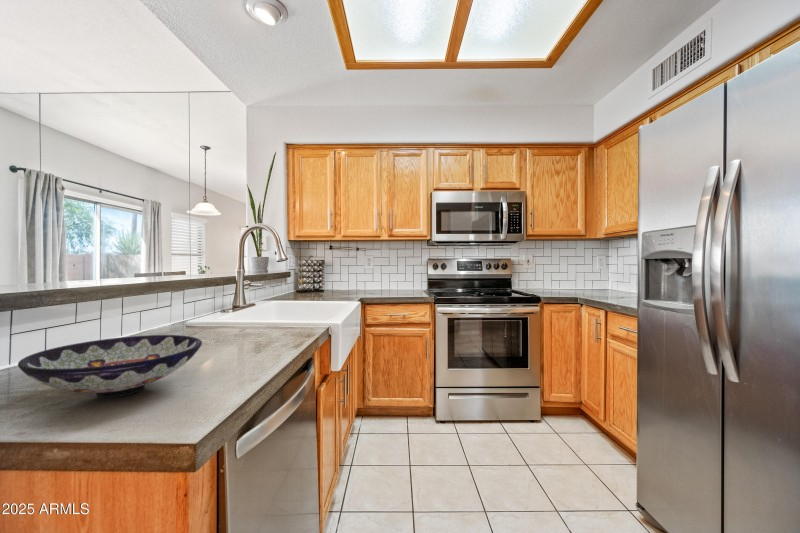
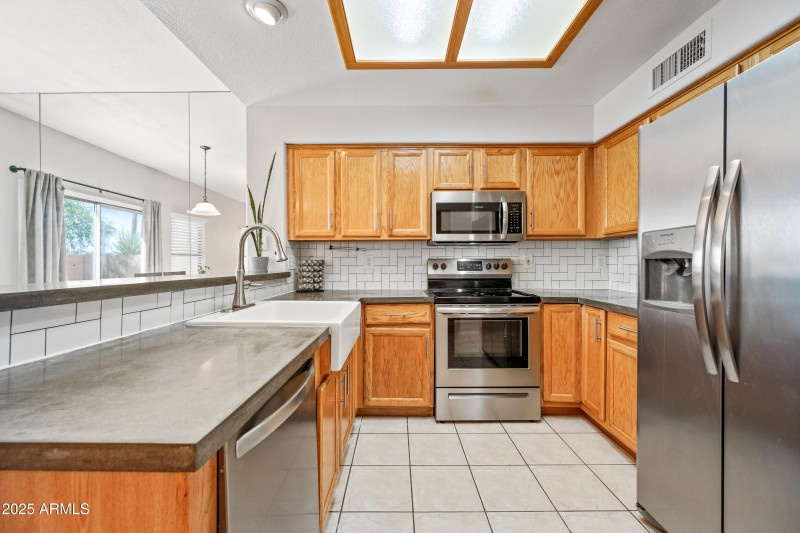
- bowl (121, 370)
